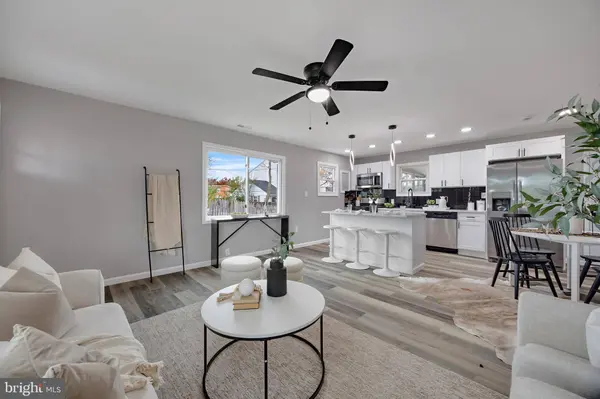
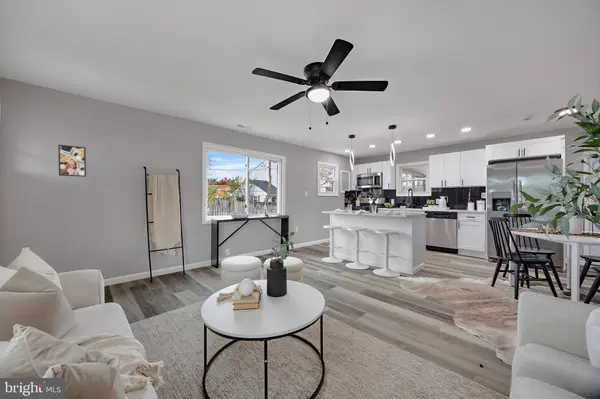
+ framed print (72, 161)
